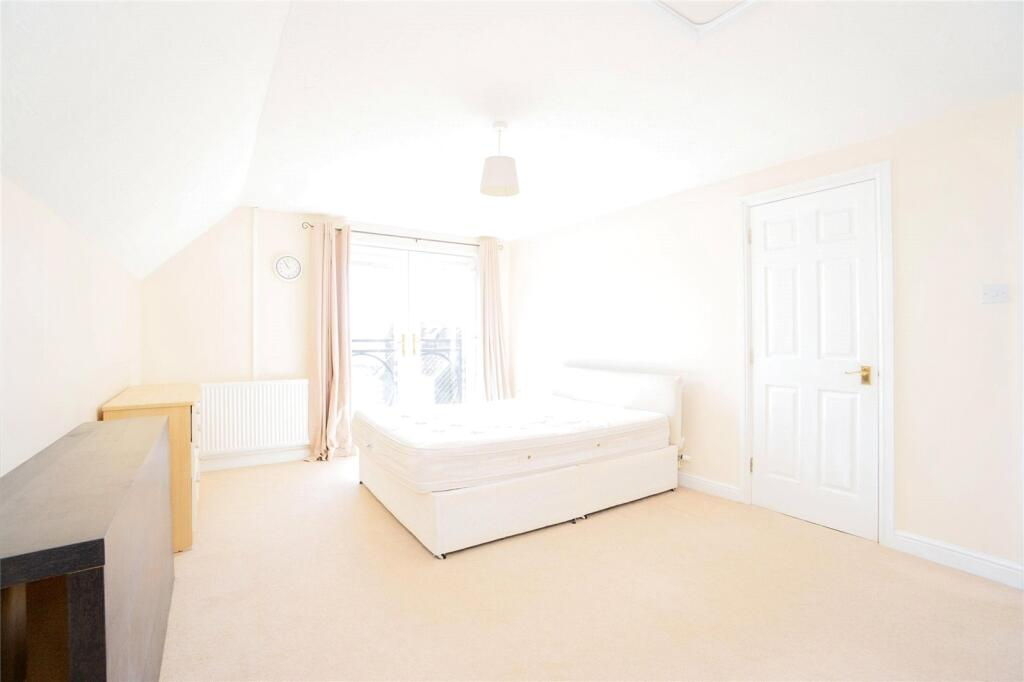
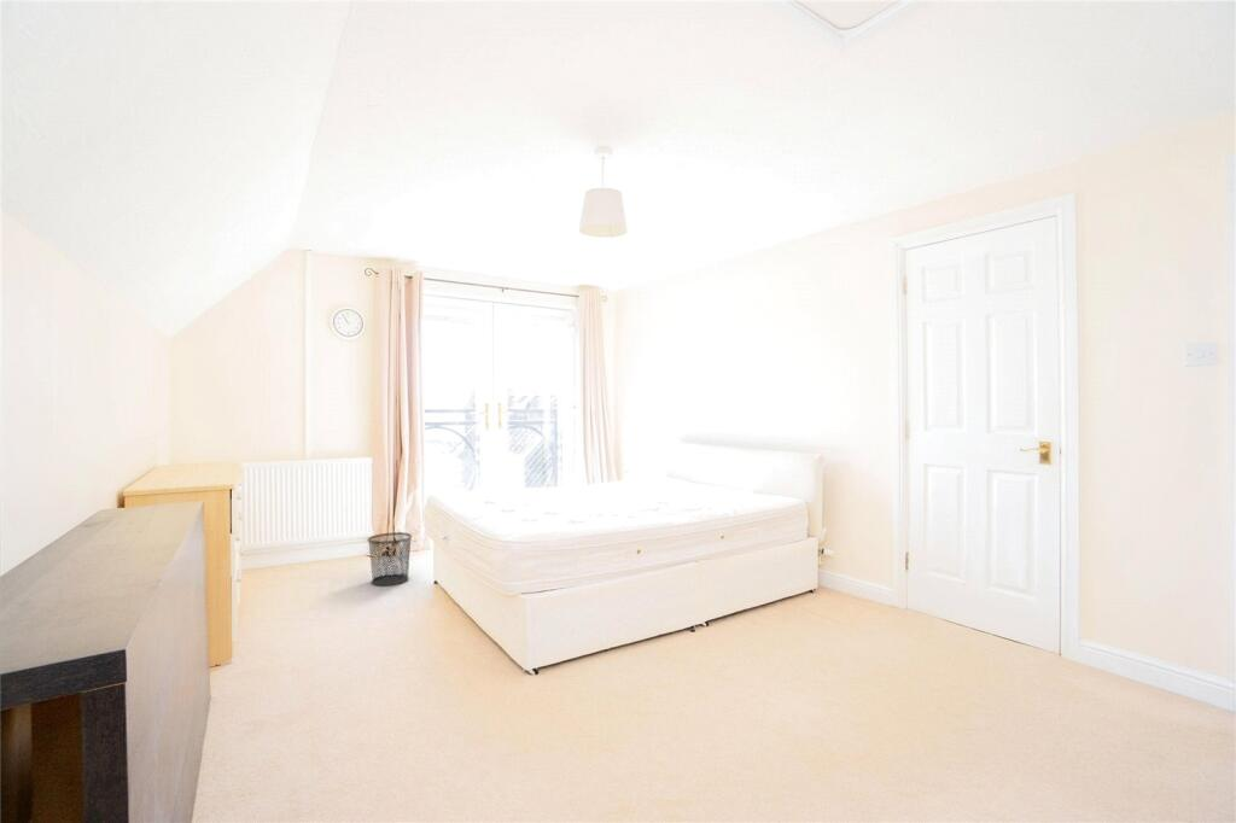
+ waste bin (390, 559)
